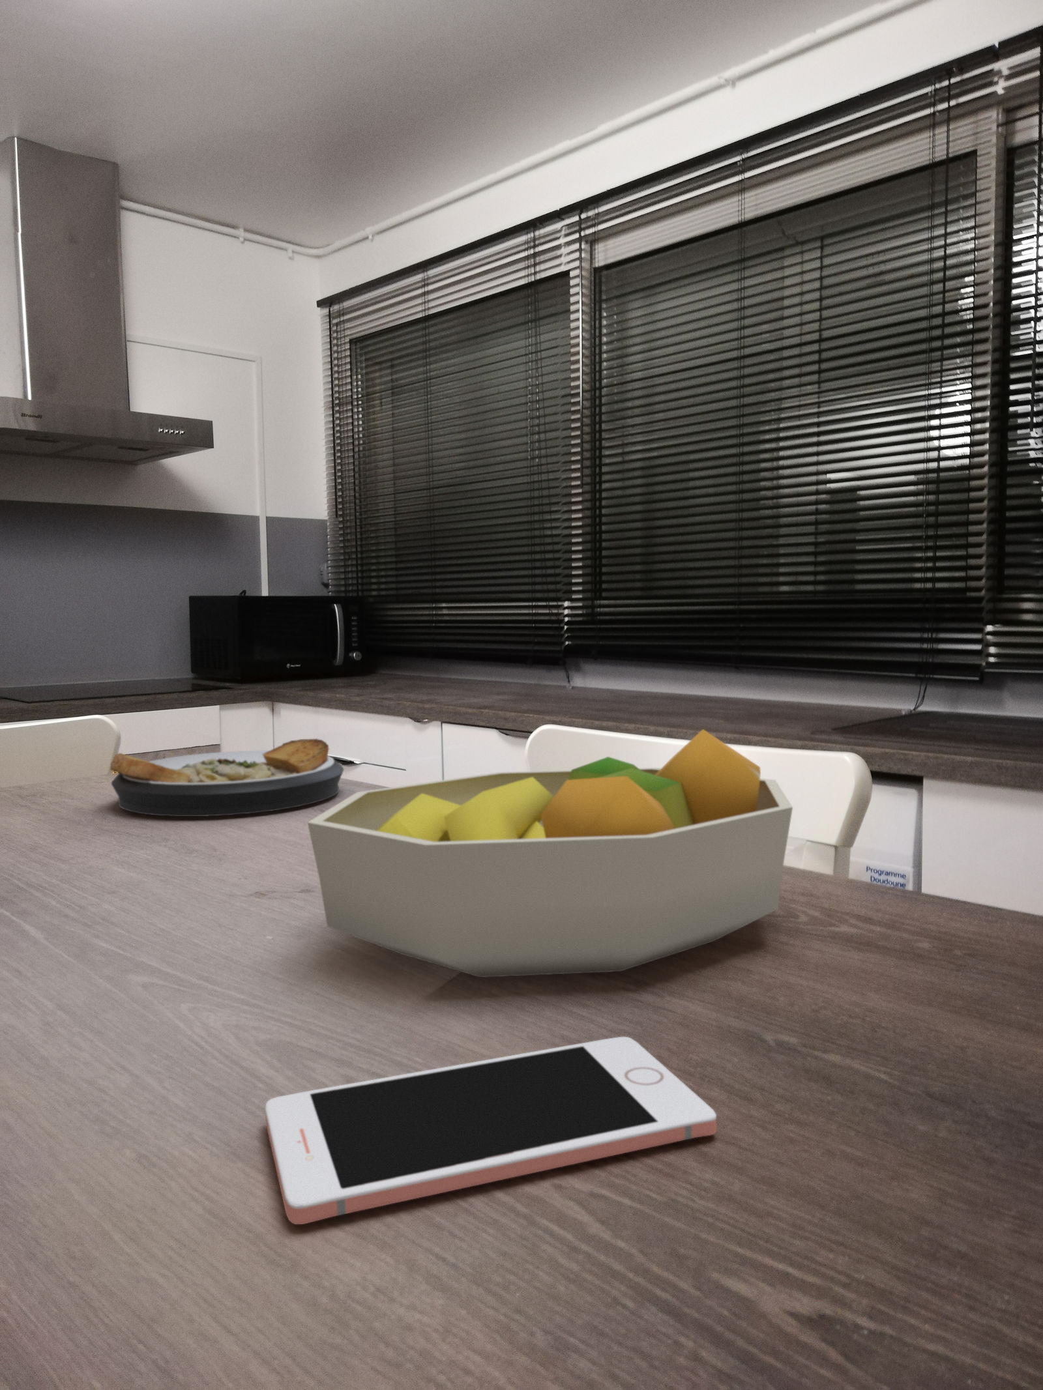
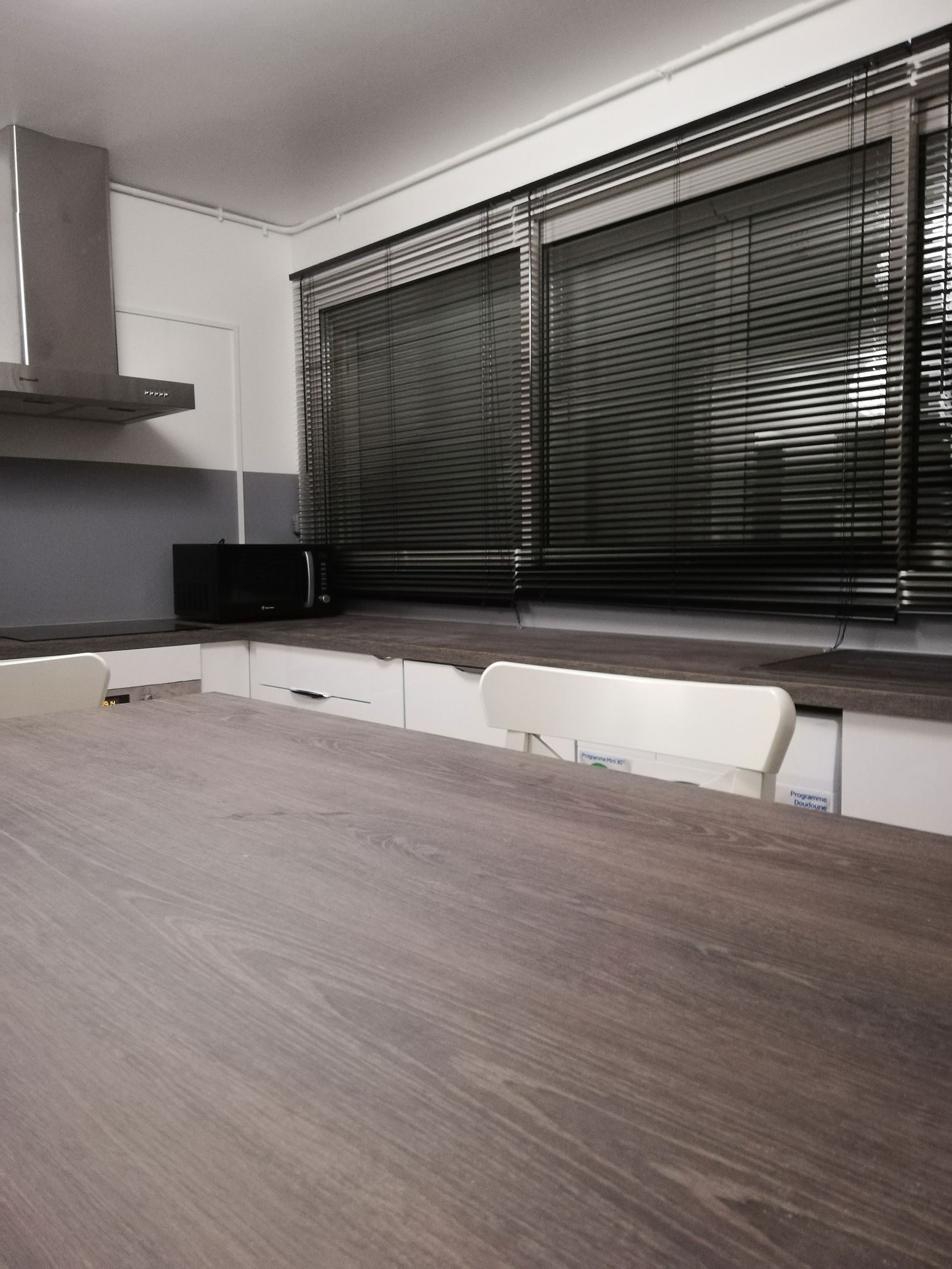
- cell phone (486, 1116)
- plate (231, 771)
- fruit bowl (562, 835)
